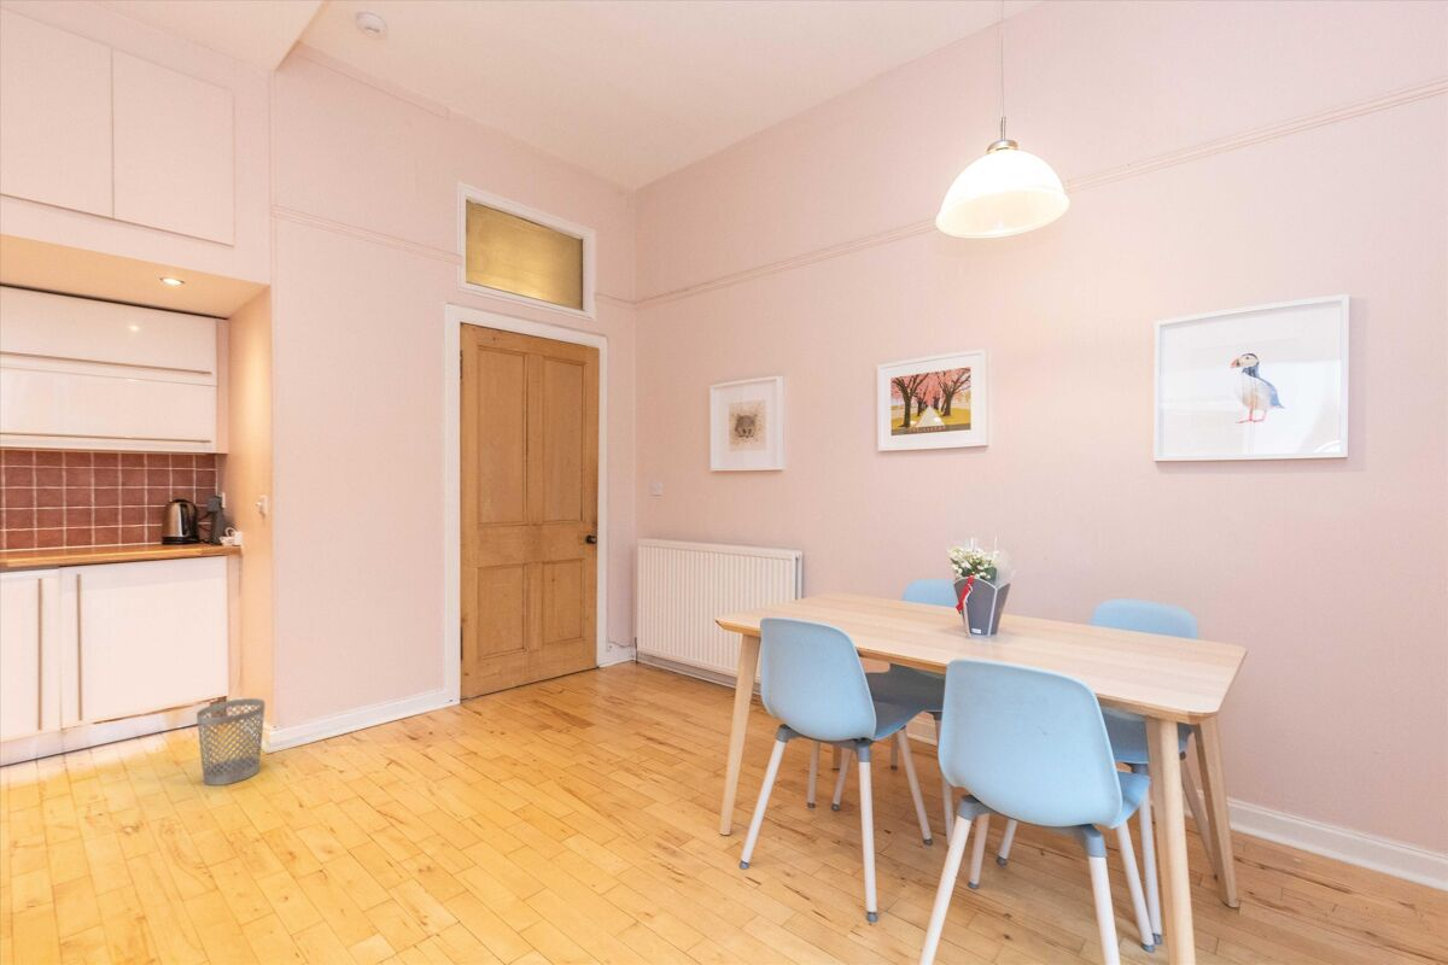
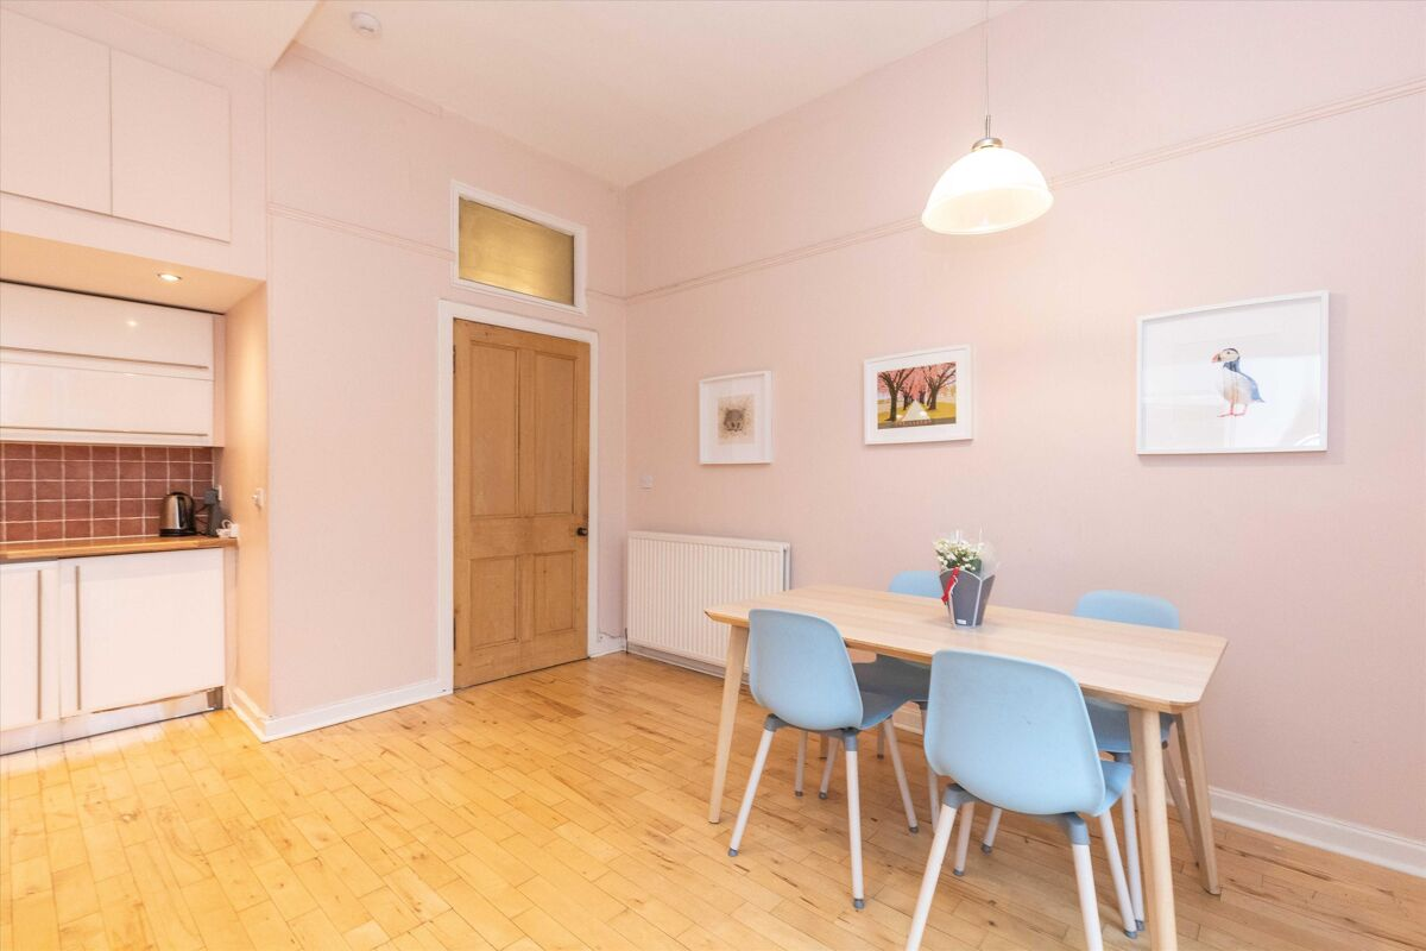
- wastebasket (232, 741)
